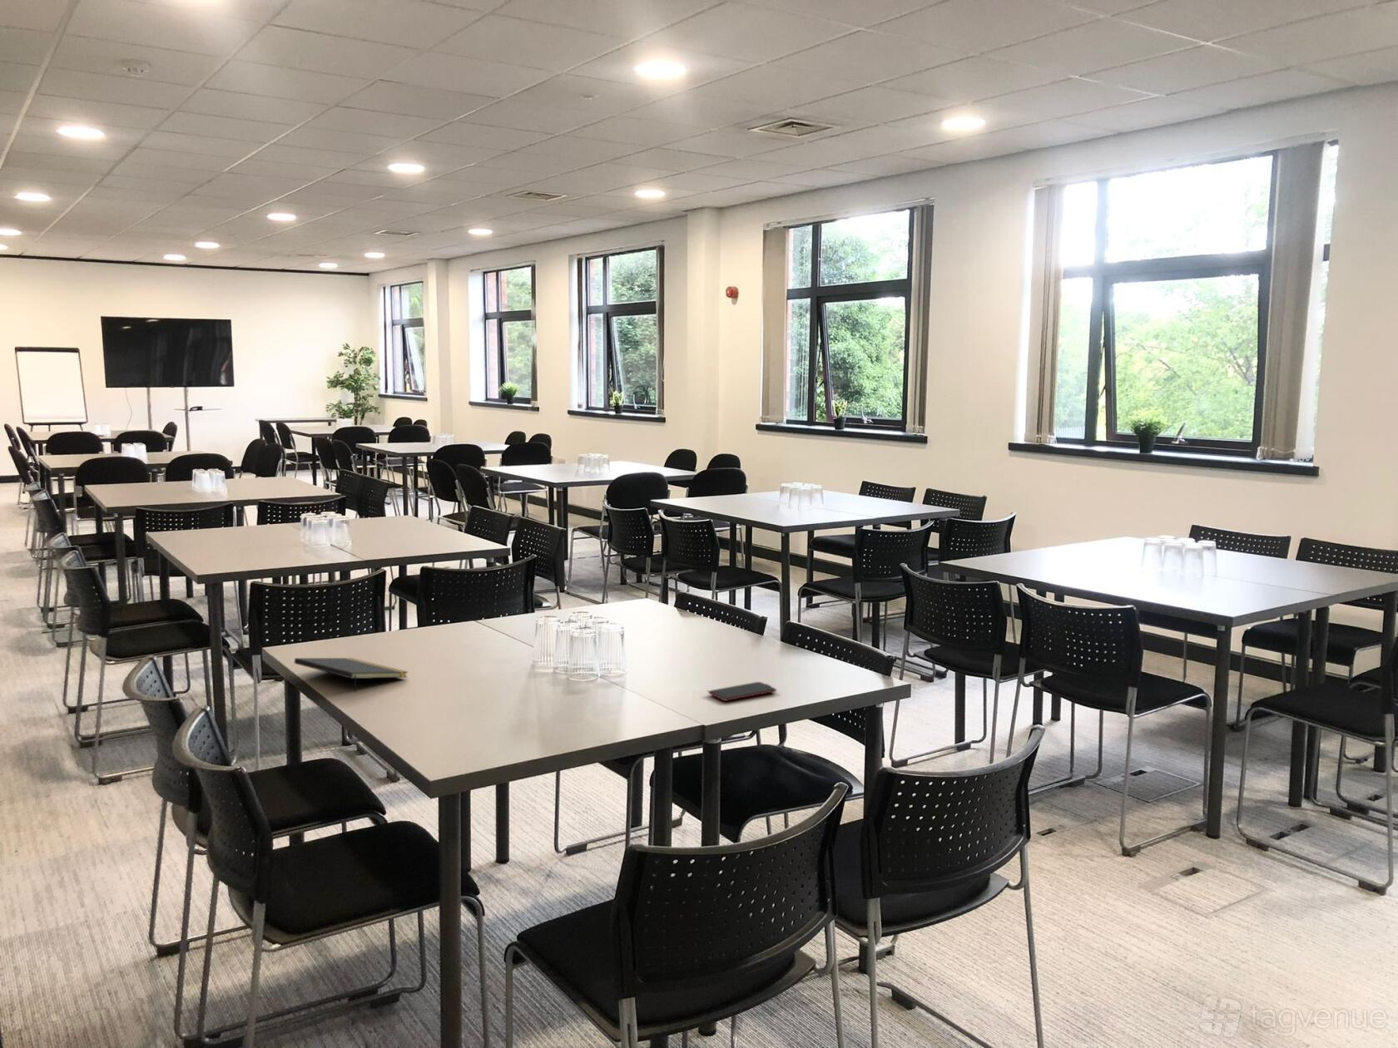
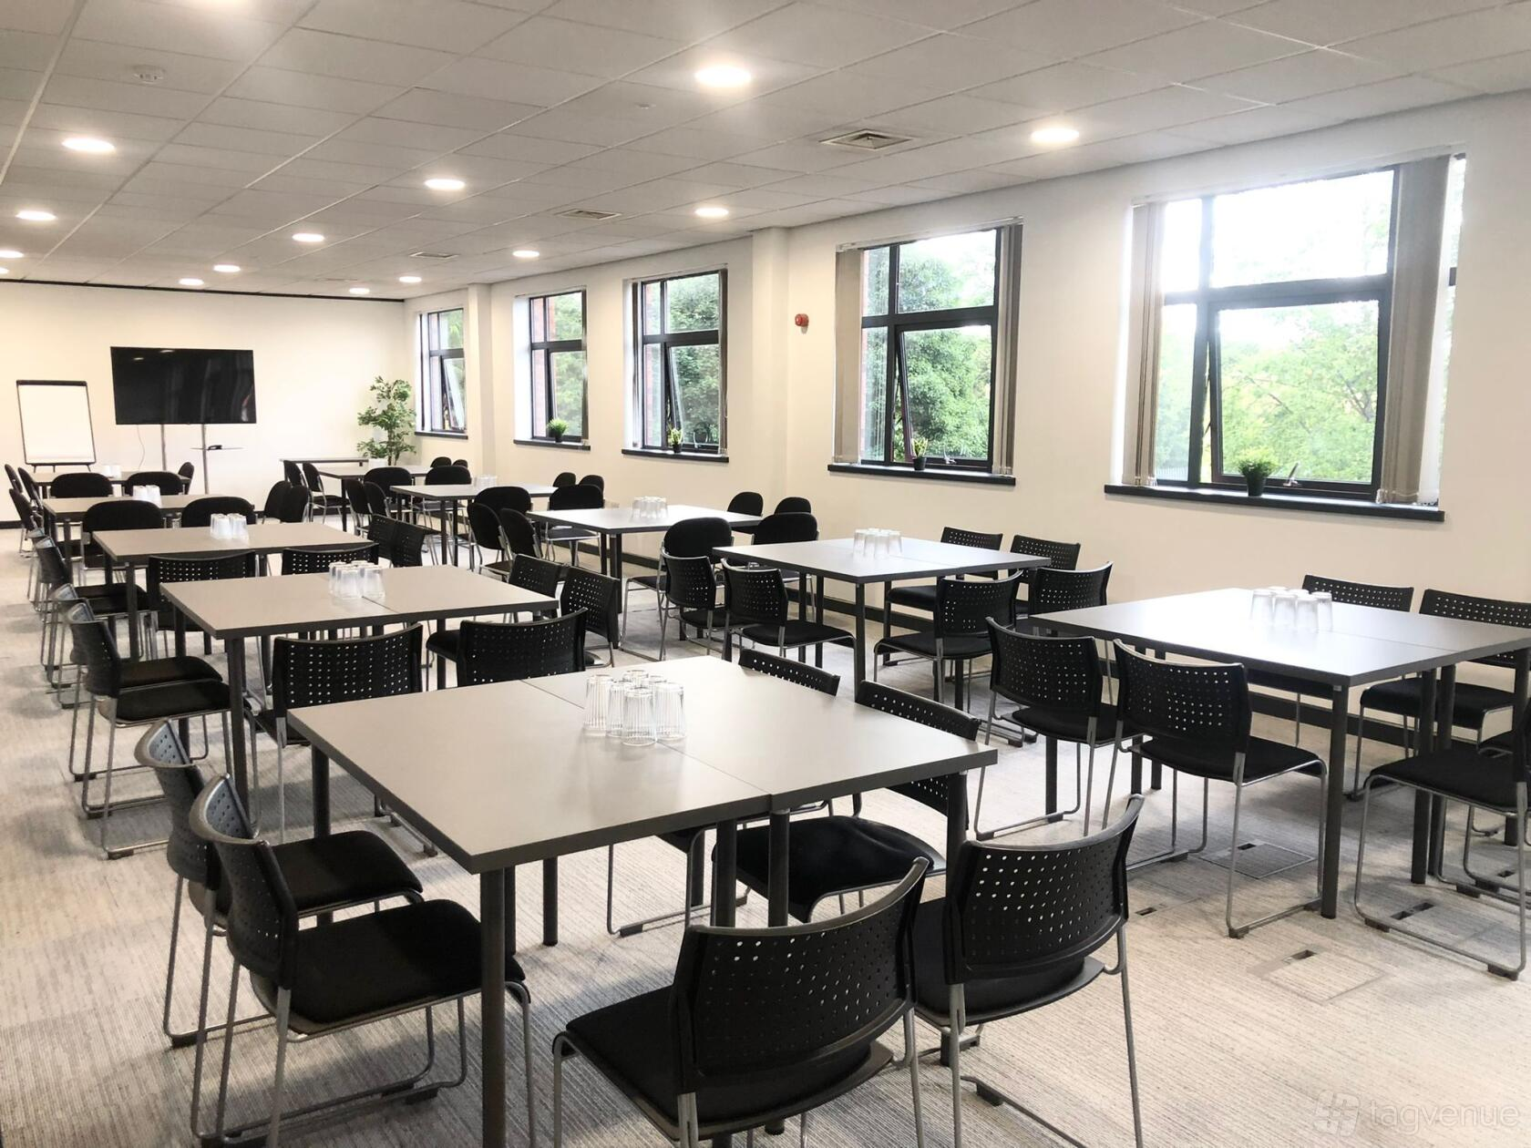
- notepad (351, 667)
- smartphone (742, 690)
